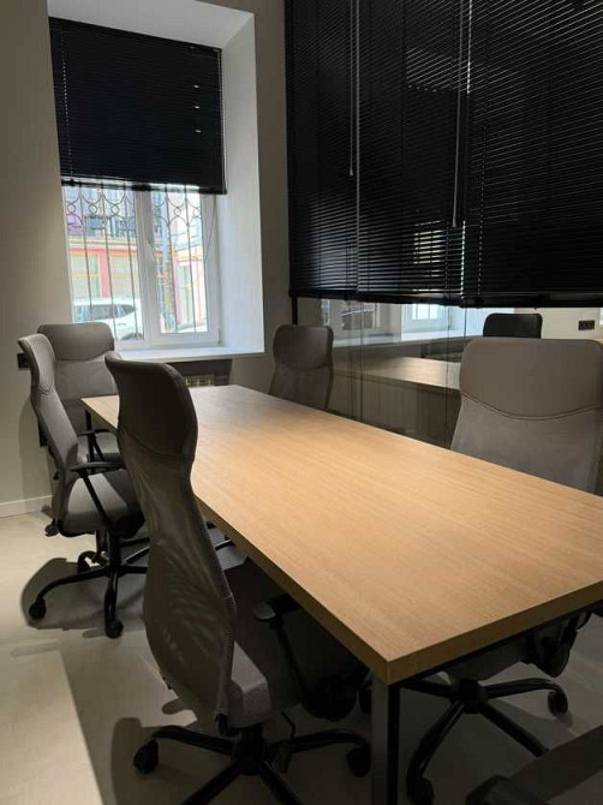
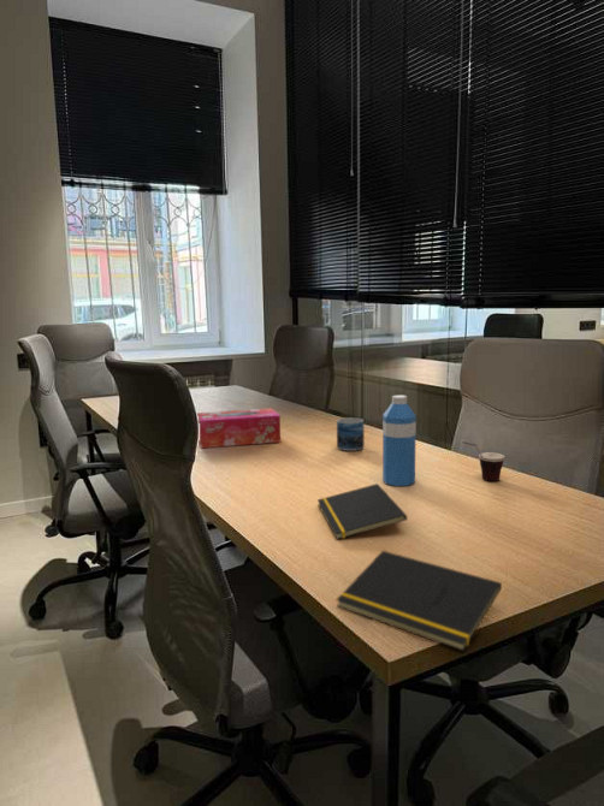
+ notepad (359, 509)
+ mug (350, 432)
+ cup (482, 460)
+ tissue box (238, 427)
+ notepad (418, 594)
+ water bottle (398, 439)
